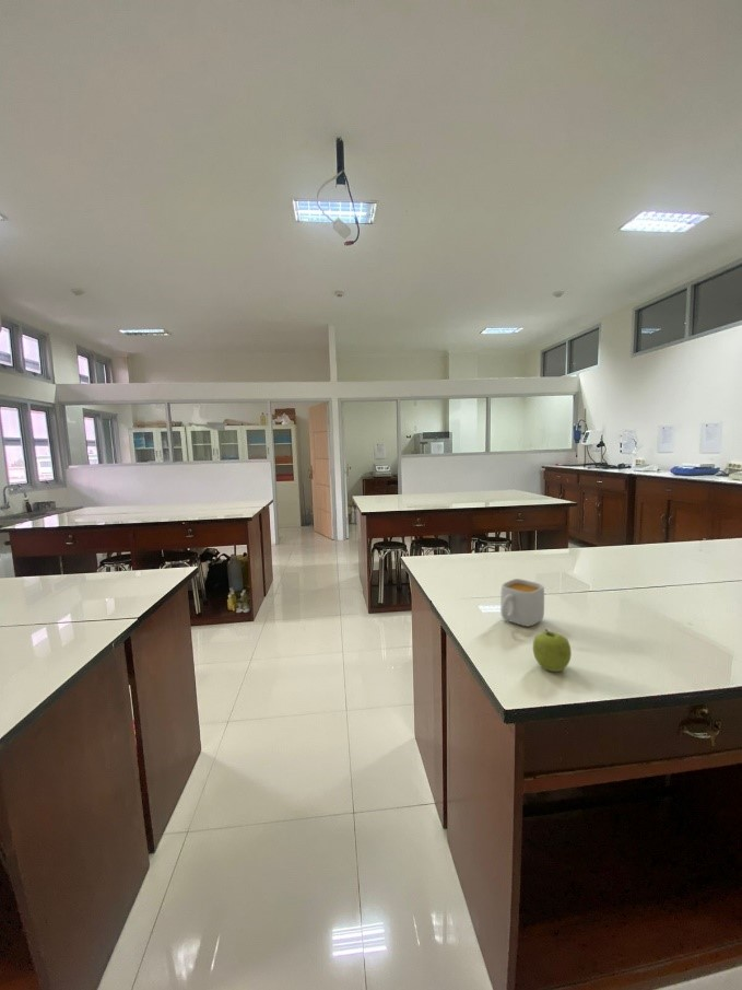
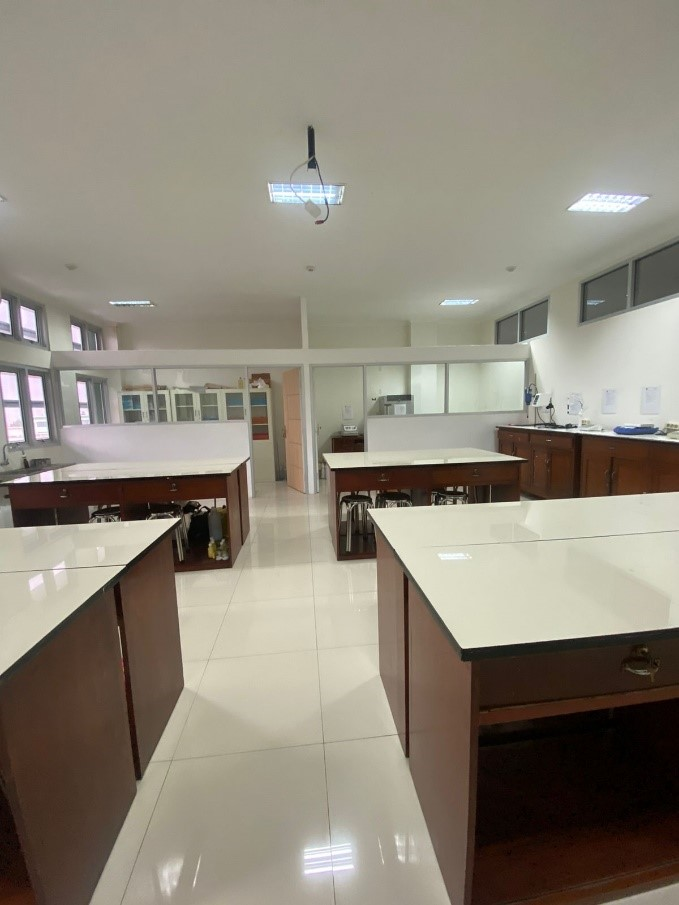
- mug (517, 605)
- fruit (551, 649)
